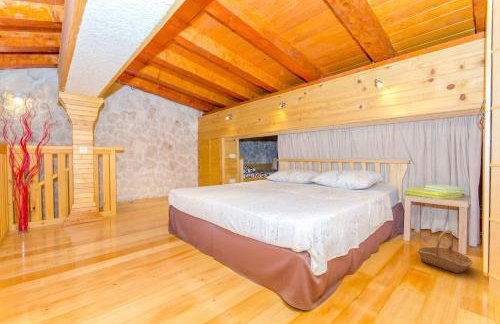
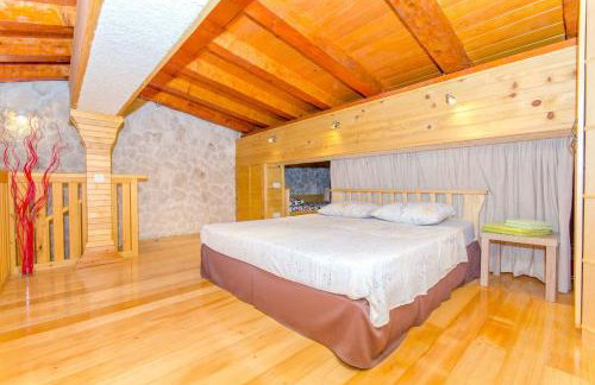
- basket (442, 247)
